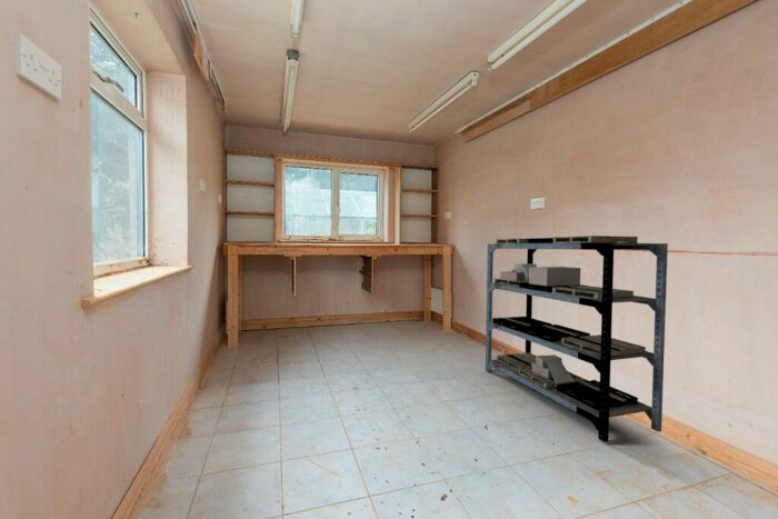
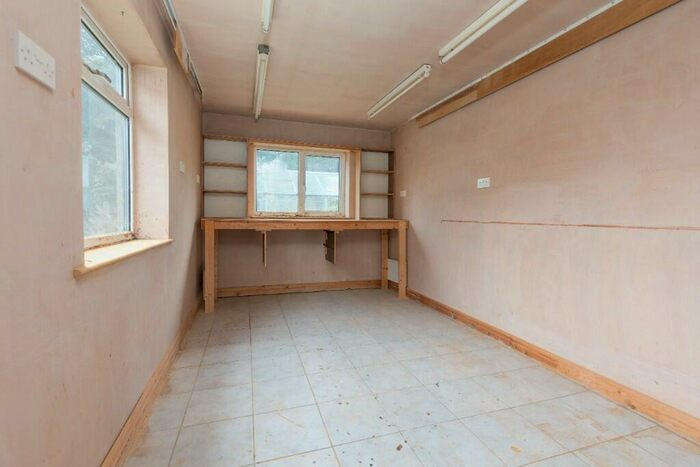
- shelving unit (557, 325)
